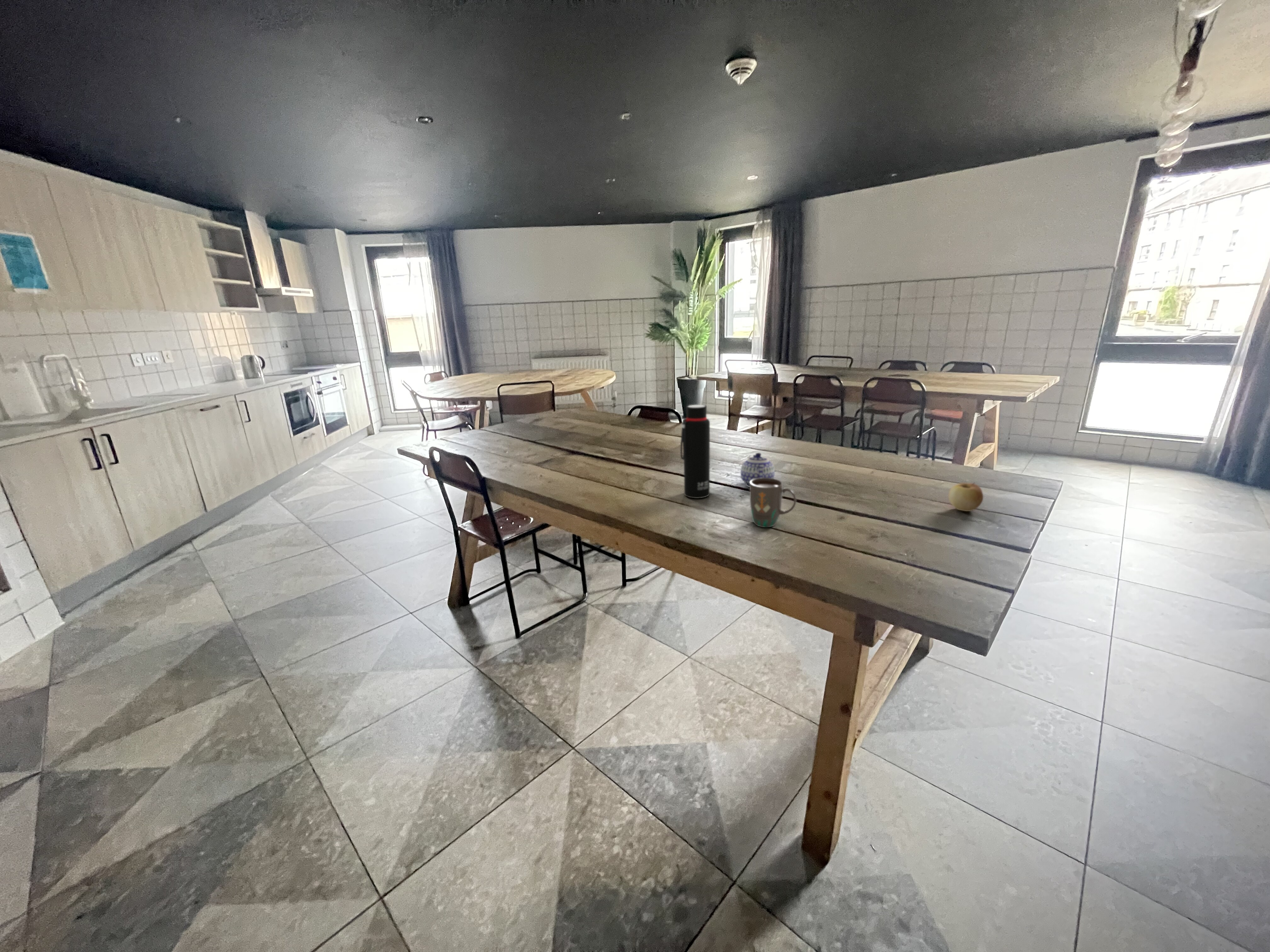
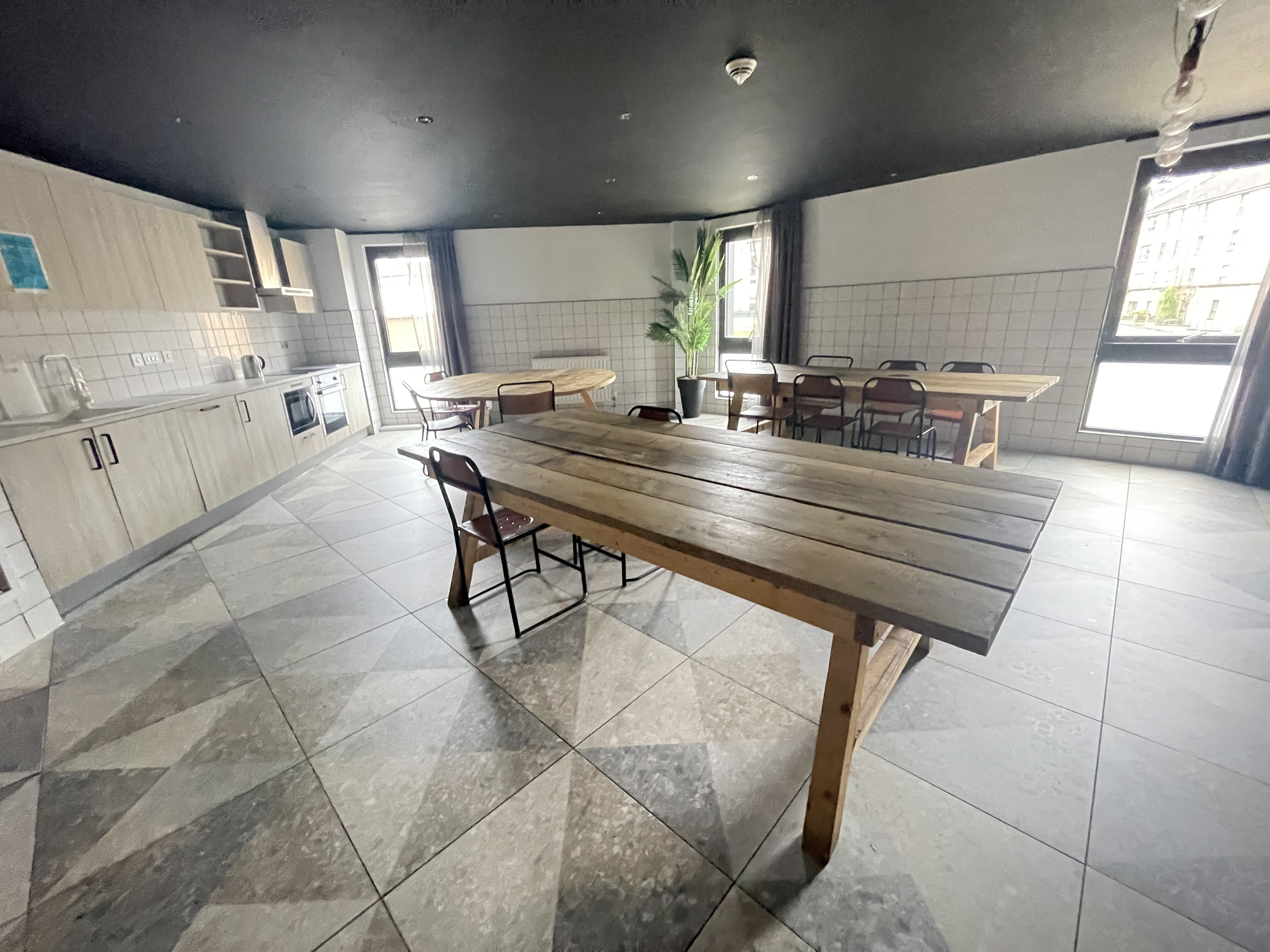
- water bottle (694, 452)
- teapot (758, 469)
- mug (772, 504)
- apple (966, 496)
